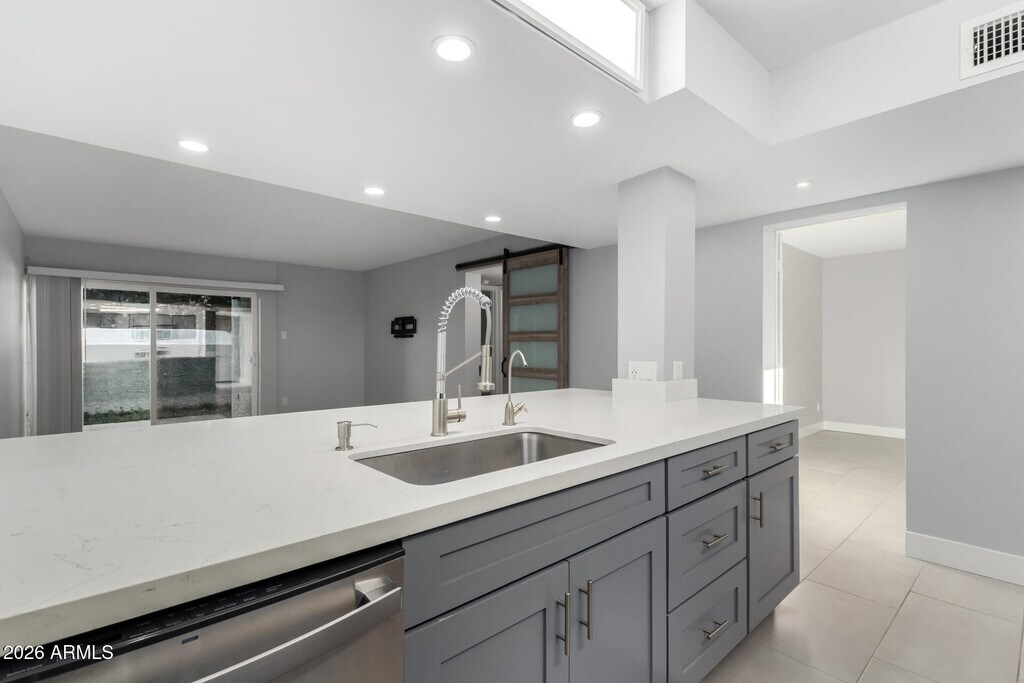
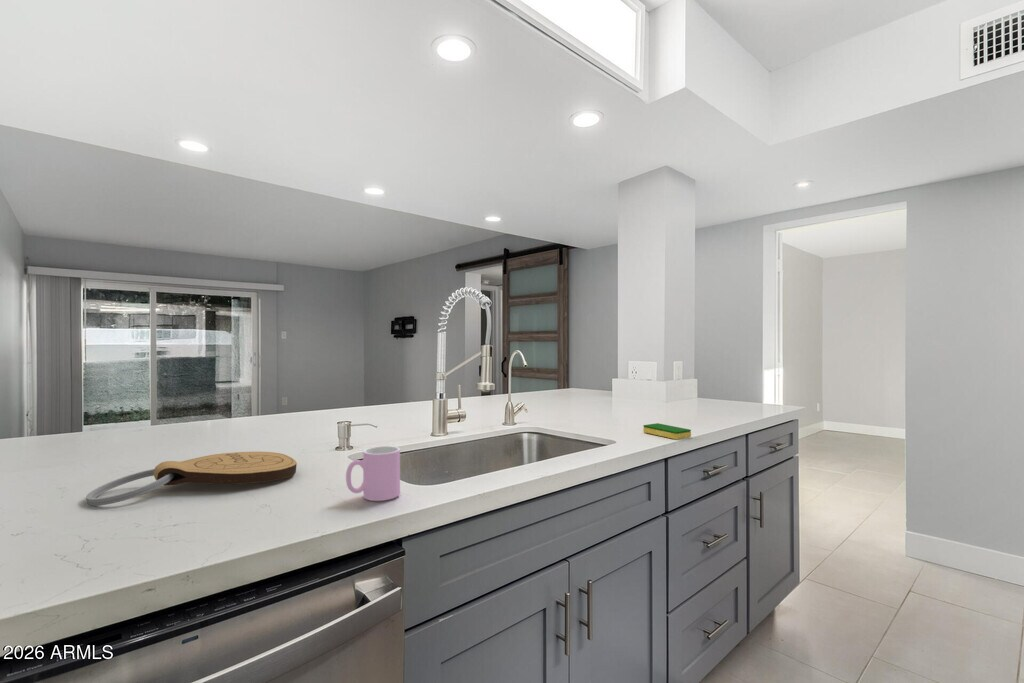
+ dish sponge (666, 430)
+ cup (373, 474)
+ key chain (201, 470)
